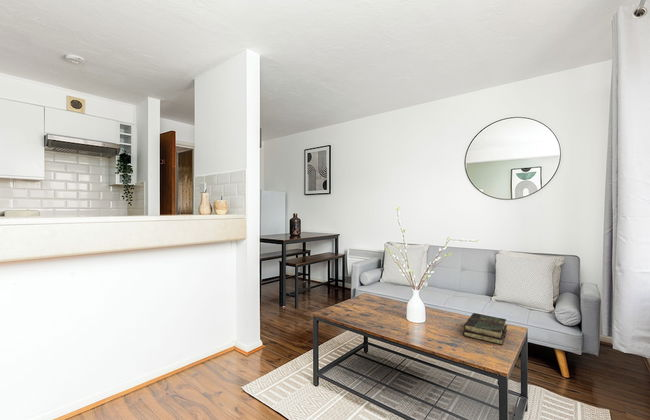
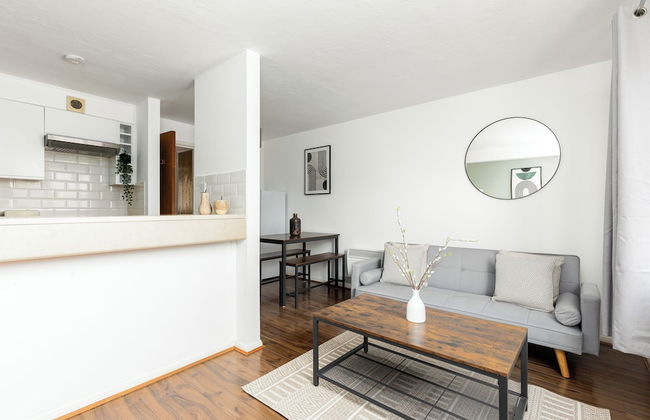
- book (485, 327)
